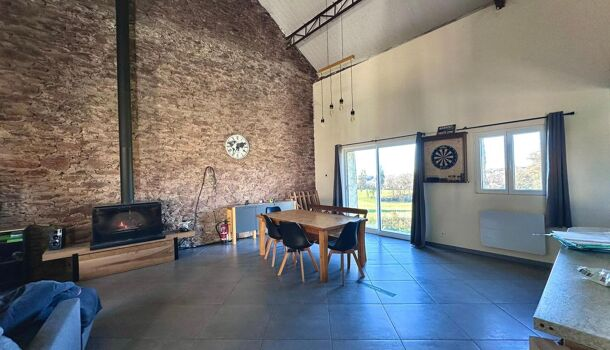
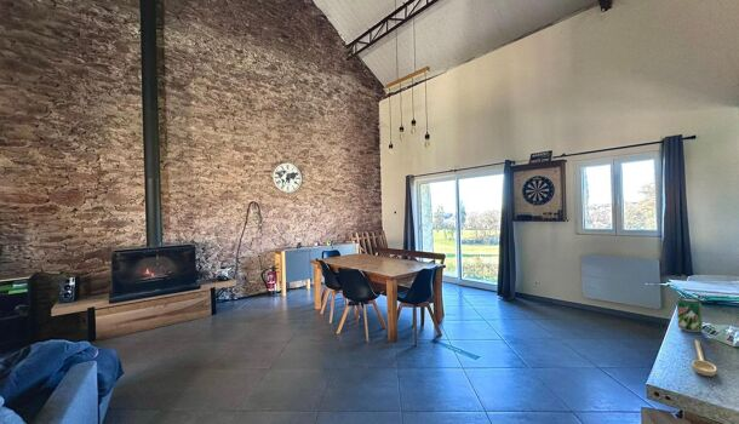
+ spoon (700, 355)
+ beverage can (689, 314)
